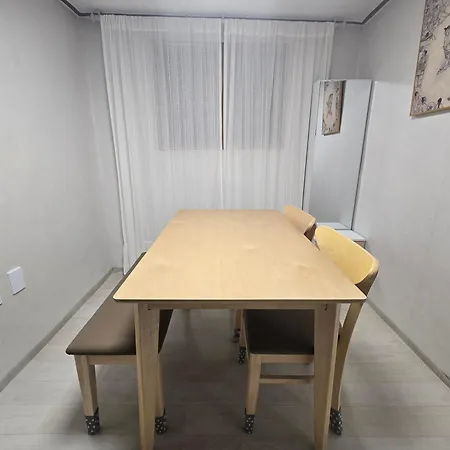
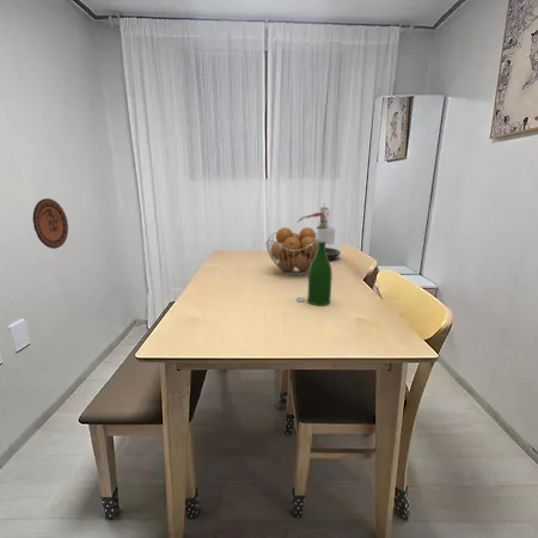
+ candle holder (317, 228)
+ fruit basket (294, 250)
+ decorative plate (50, 224)
+ wine bottle (314, 257)
